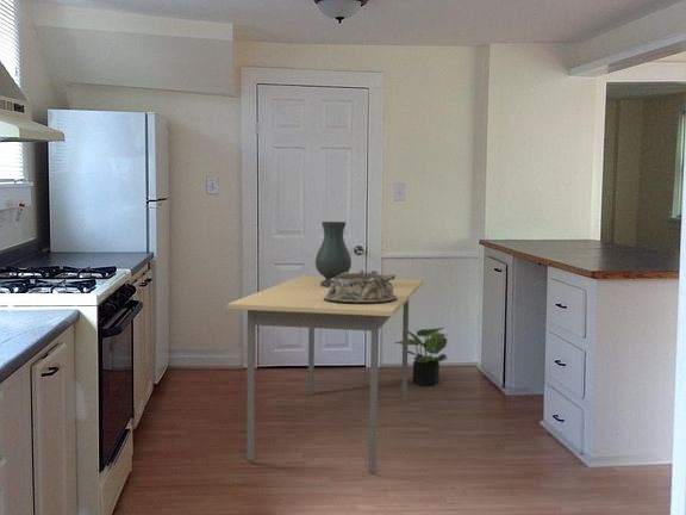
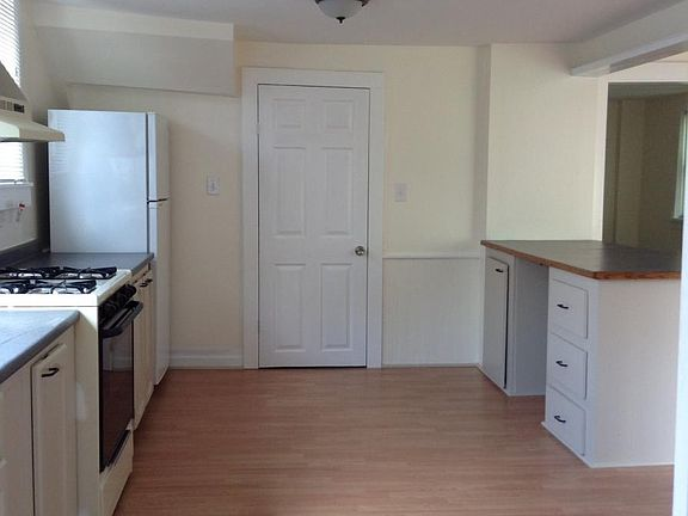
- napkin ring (362, 285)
- potted plant (425, 353)
- vase (332, 253)
- dining table (313, 359)
